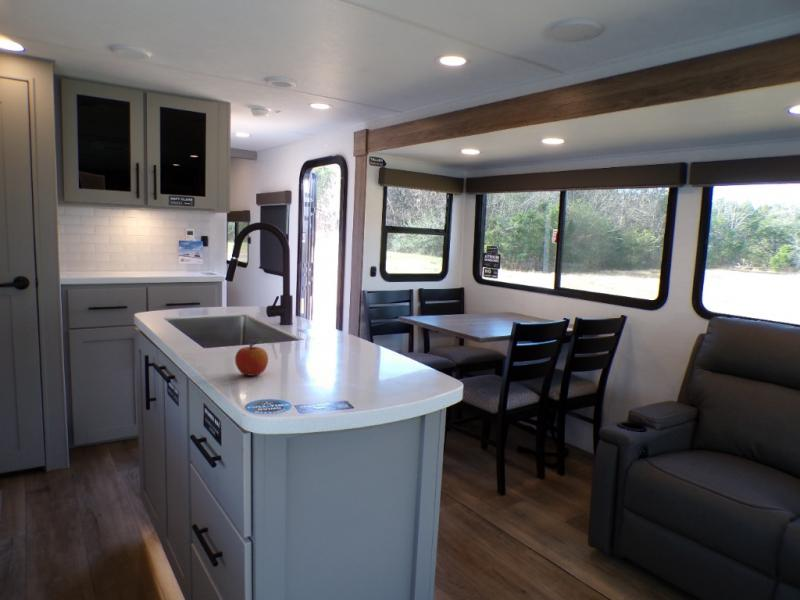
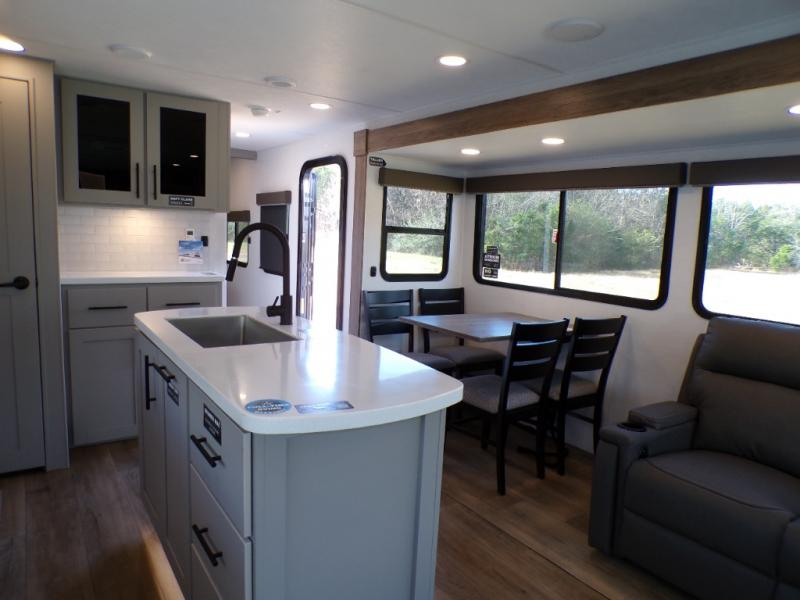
- fruit (251, 357)
